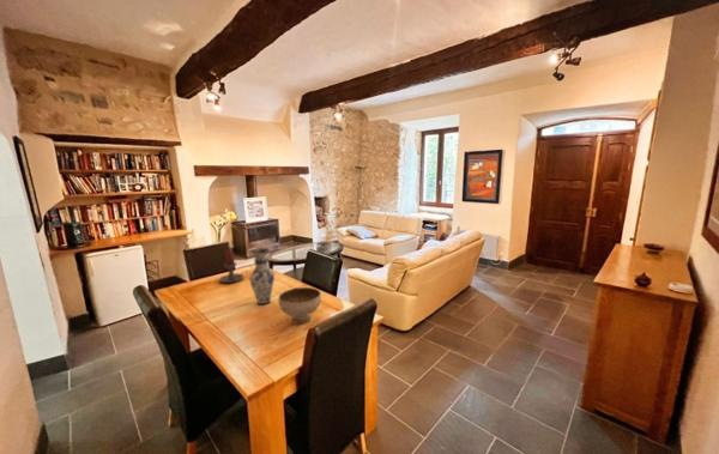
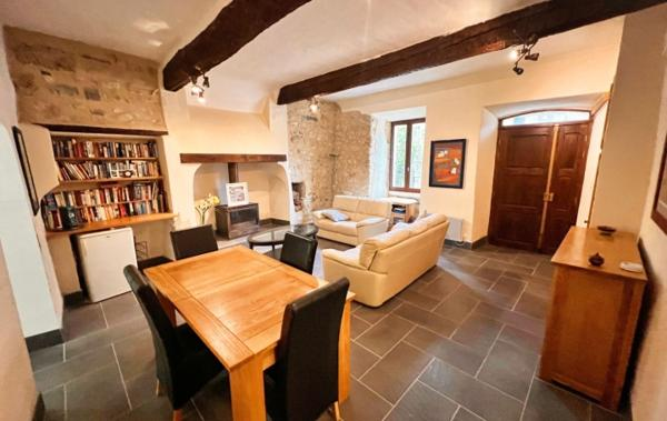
- bowl (300, 307)
- candle holder (234, 264)
- vase (261, 276)
